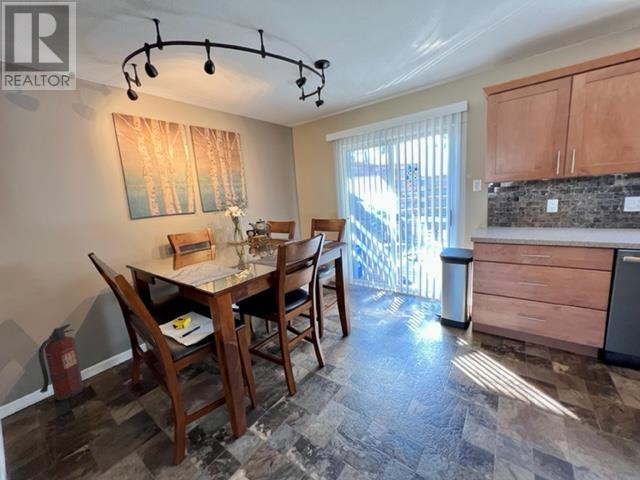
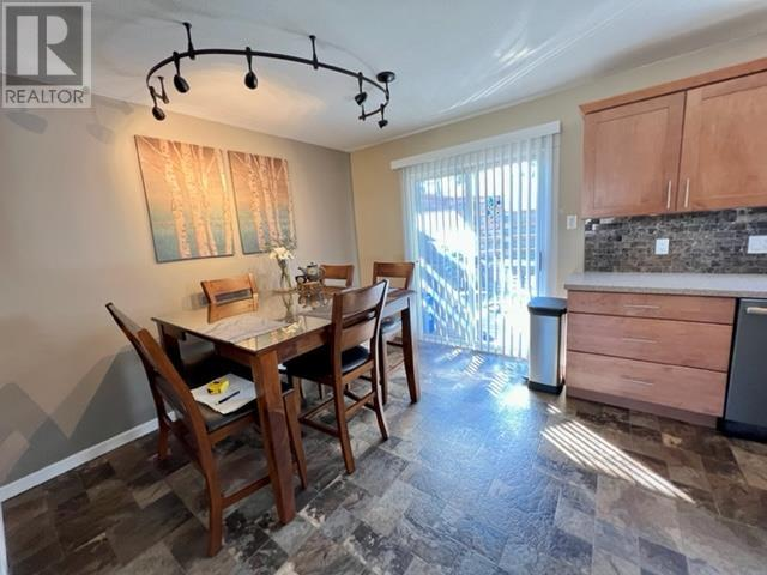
- fire extinguisher (58, 362)
